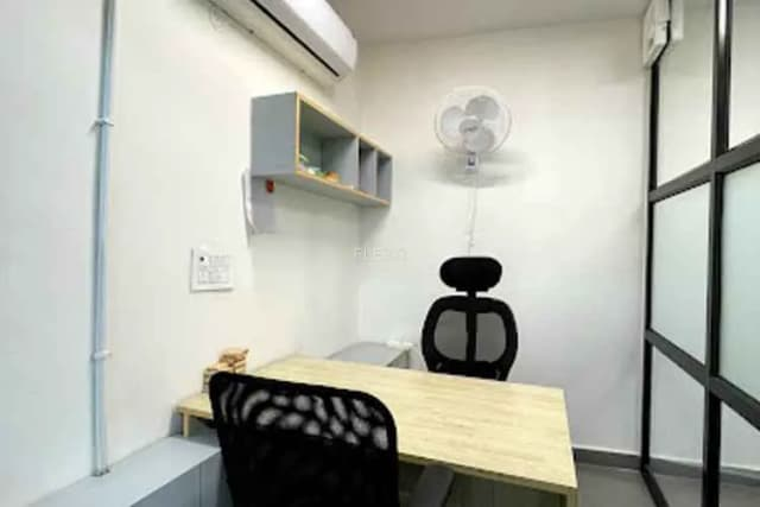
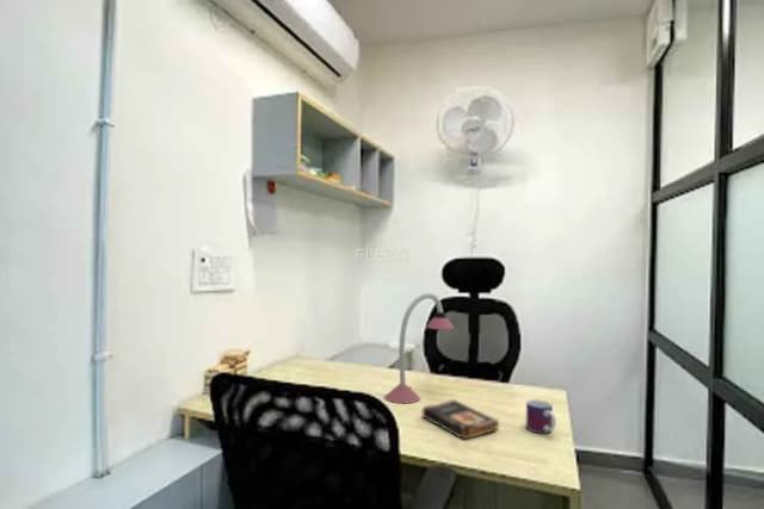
+ book (458, 415)
+ desk lamp (403, 343)
+ mug (542, 417)
